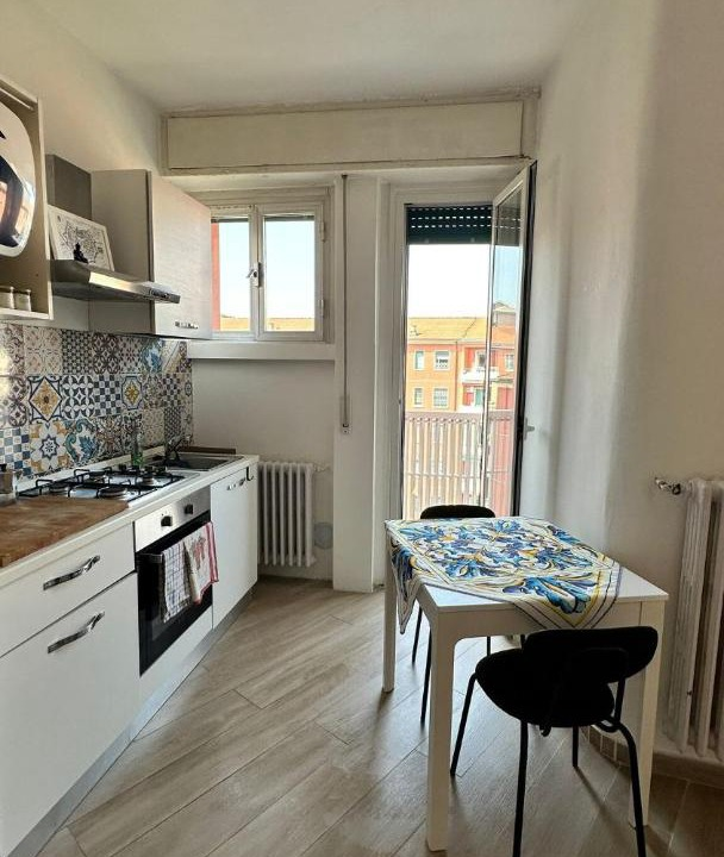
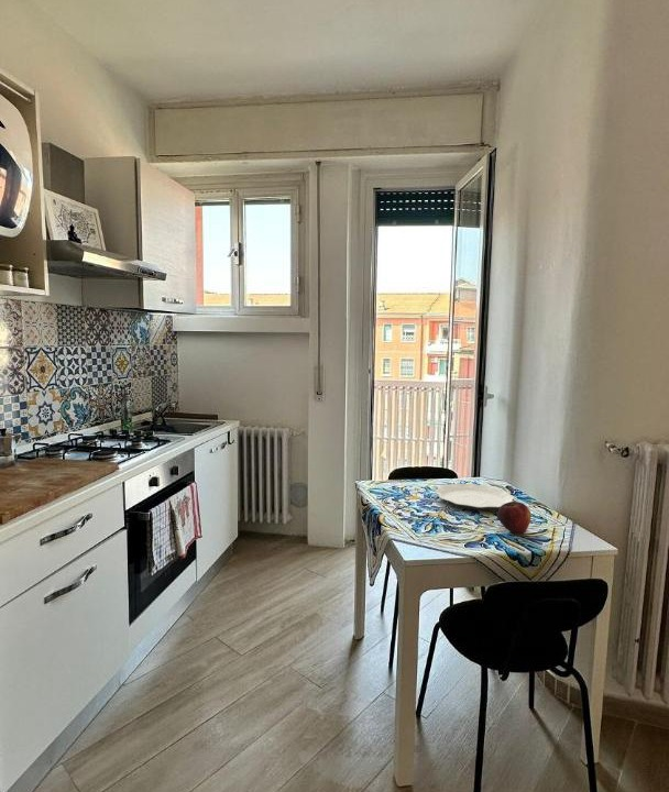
+ plate (473, 497)
+ fruit (514, 516)
